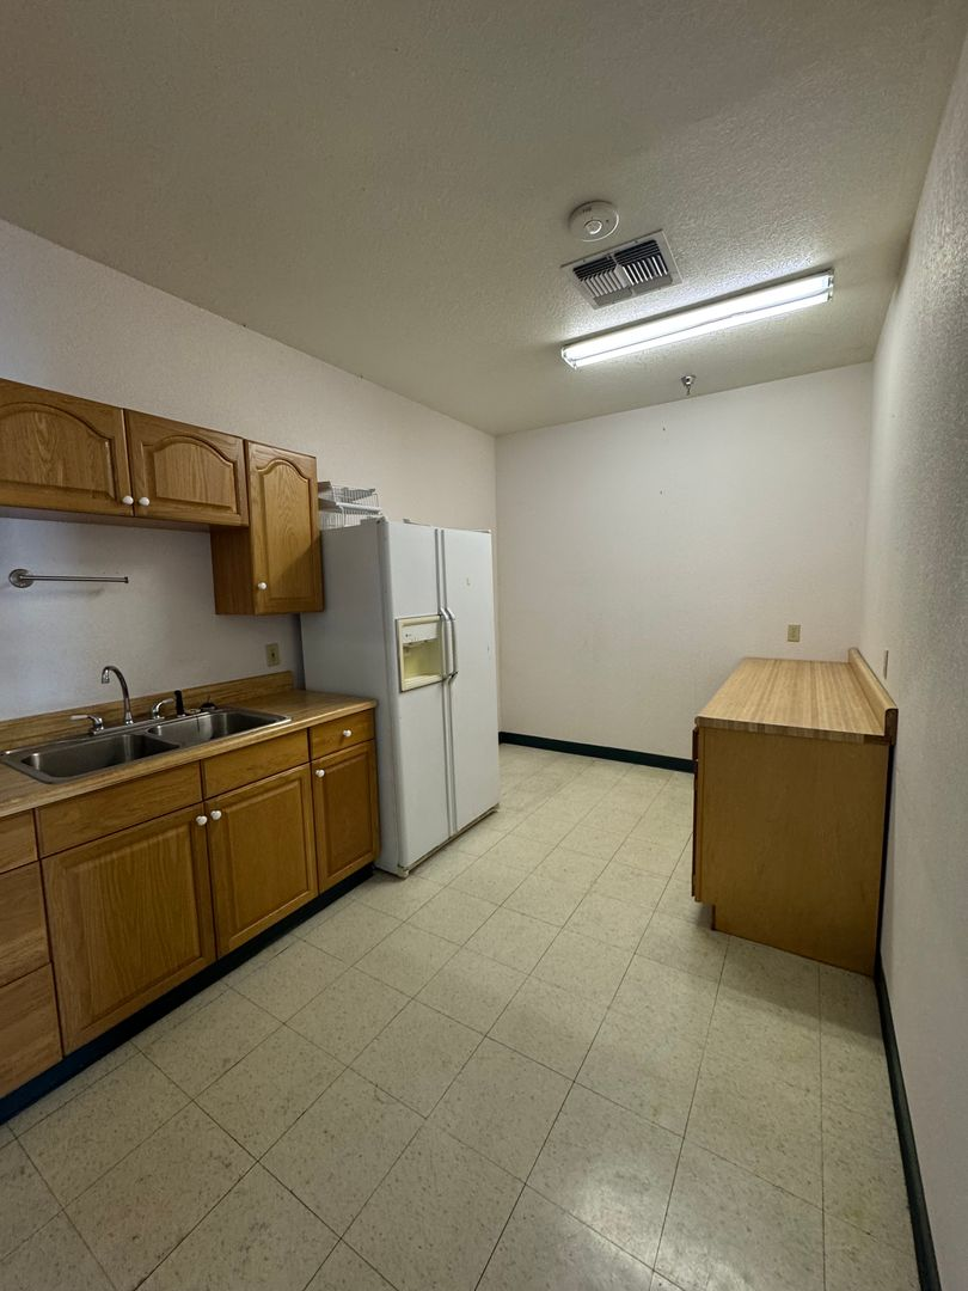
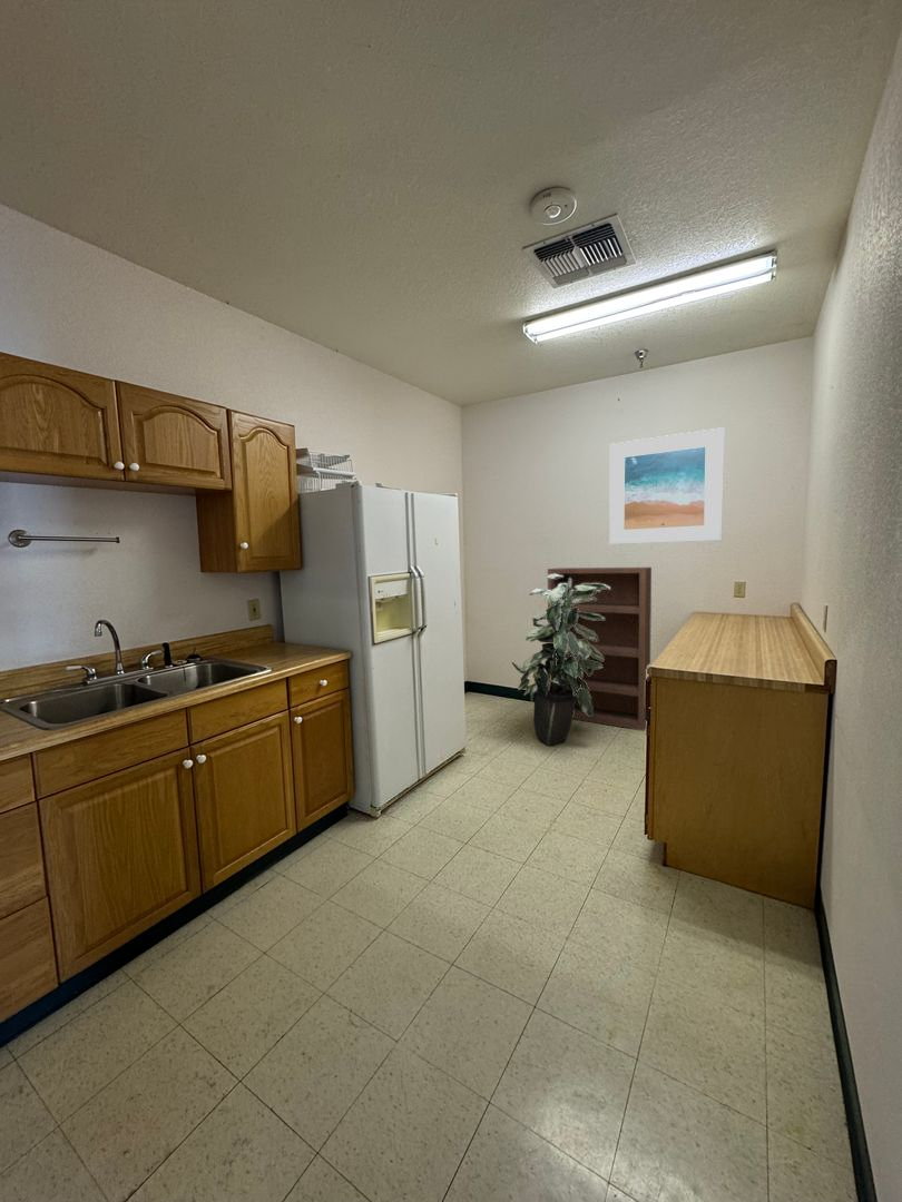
+ indoor plant (560, 659)
+ bookcase (597, 643)
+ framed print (663, 490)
